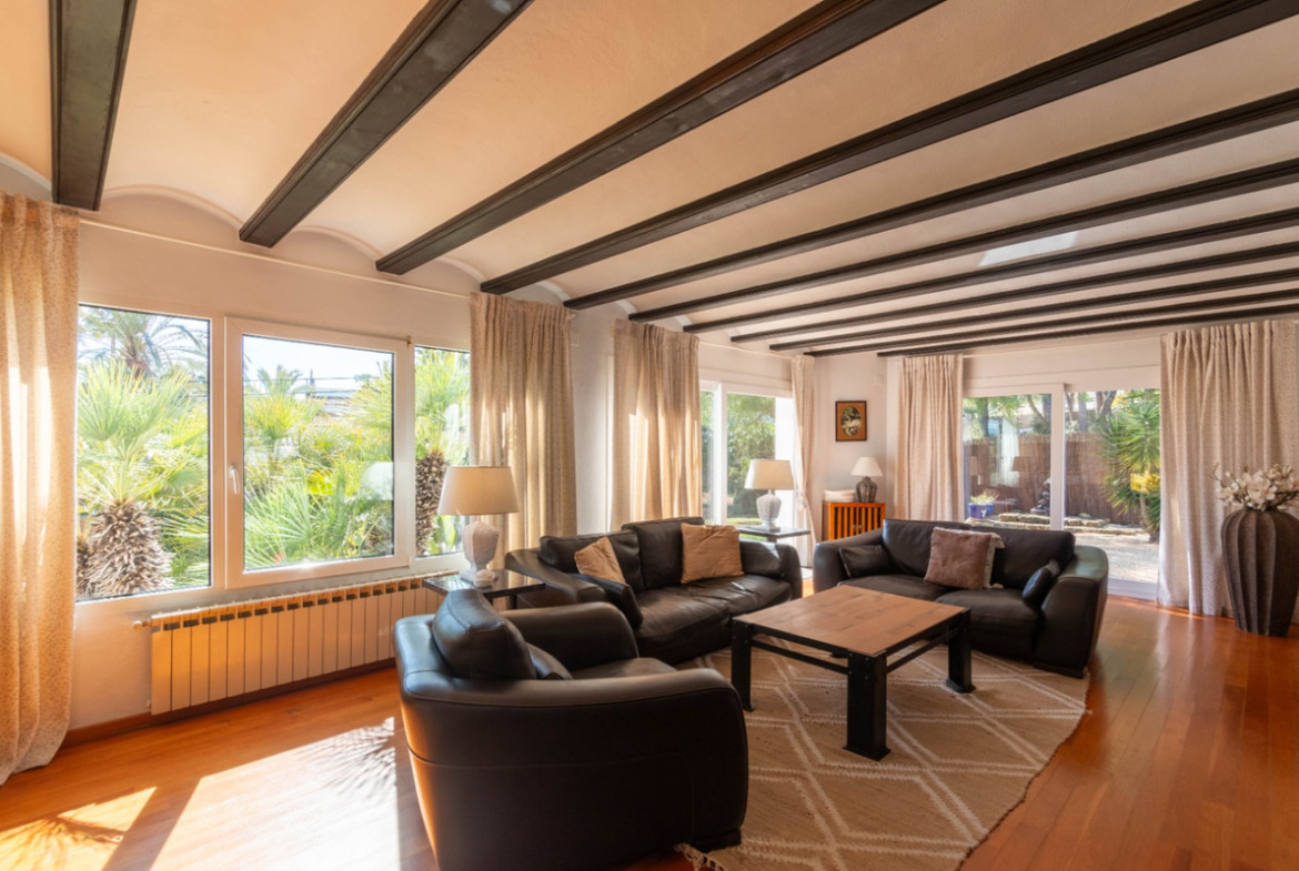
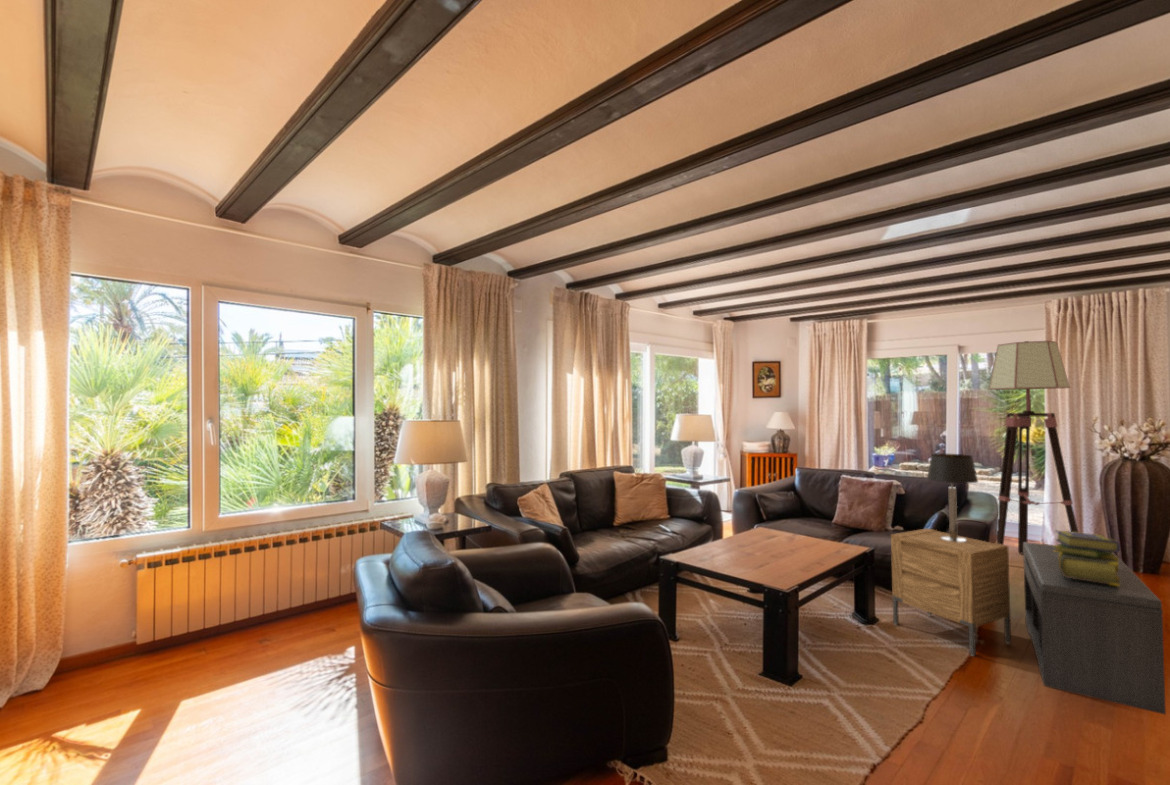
+ bench (1082, 613)
+ nightstand (948, 586)
+ stack of books (1085, 554)
+ floor lamp (1028, 452)
+ table lamp (952, 496)
